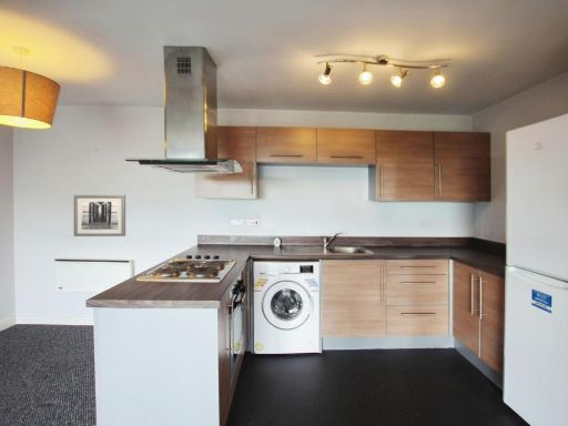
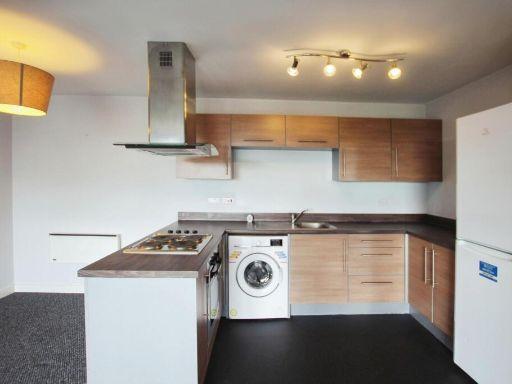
- wall art (99, 215)
